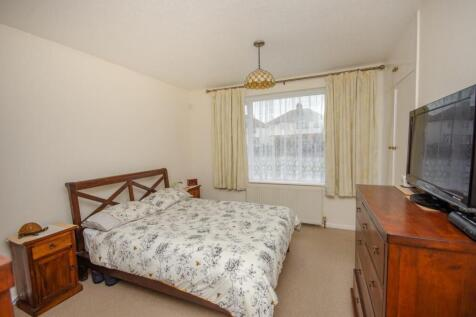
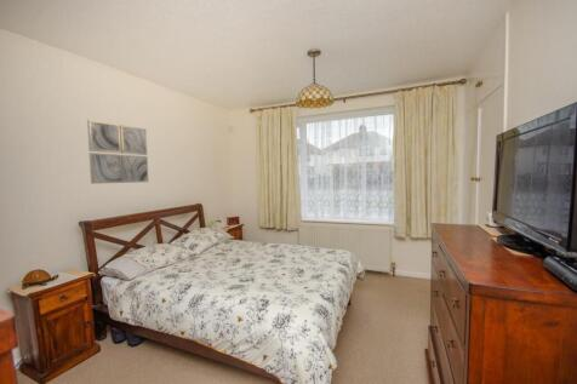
+ wall art (121, 153)
